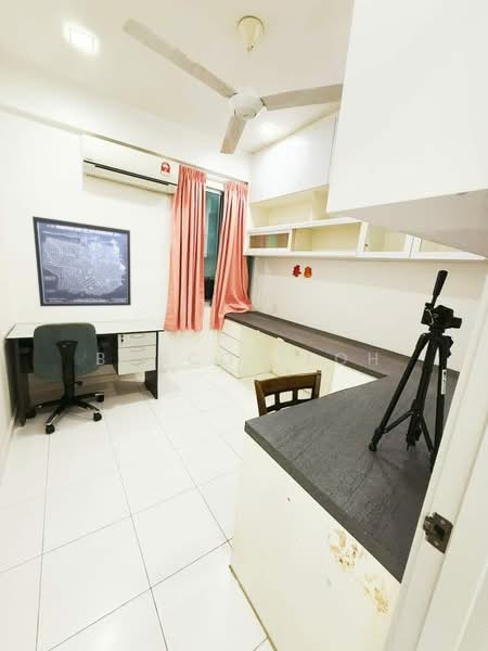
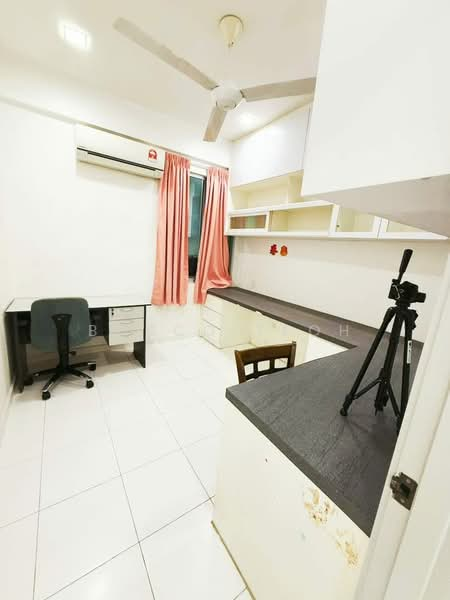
- wall art (87, 266)
